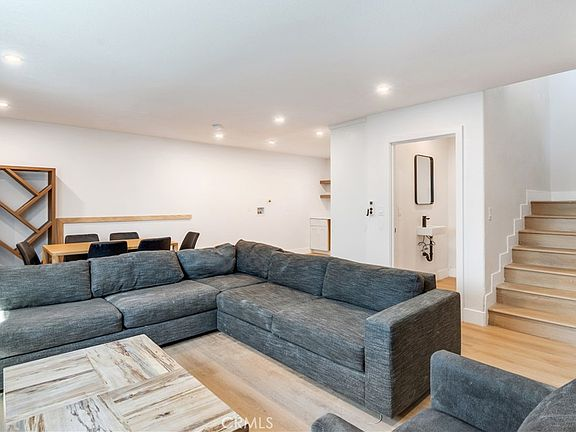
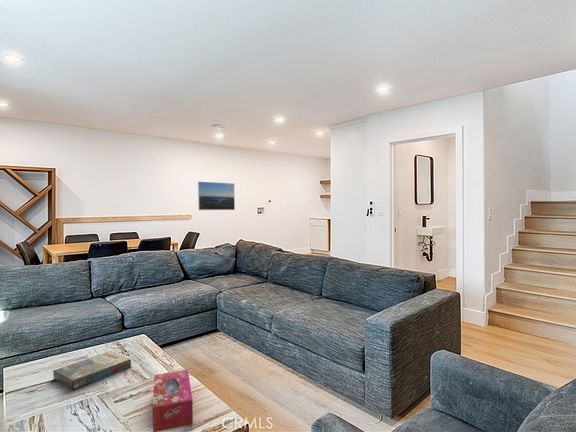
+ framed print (217, 196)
+ board game (93, 368)
+ tissue box (172, 397)
